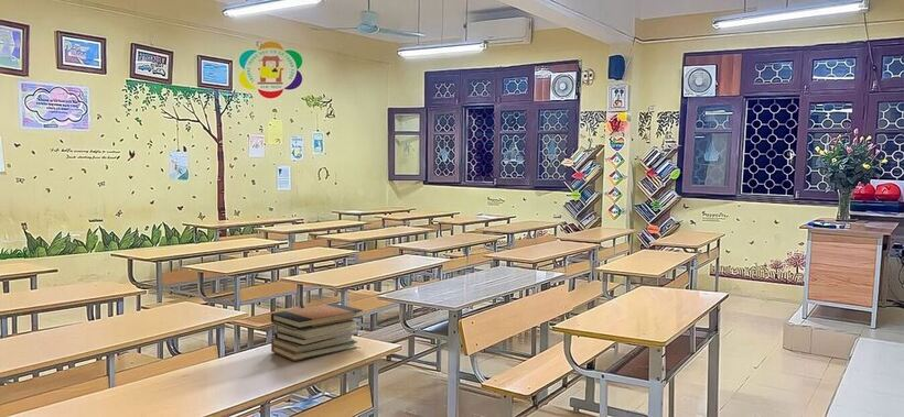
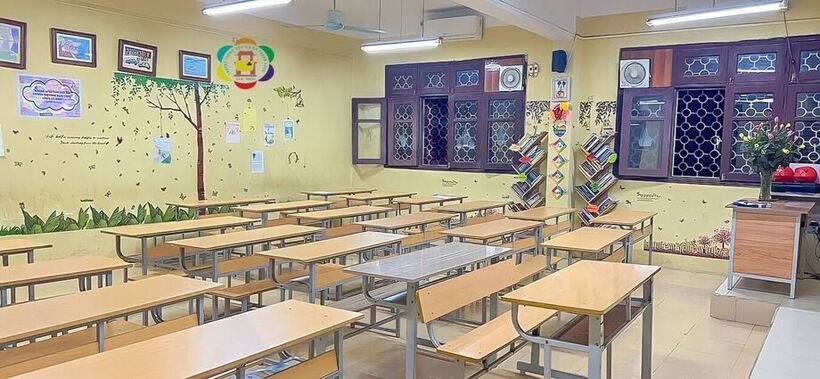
- book stack (316, 330)
